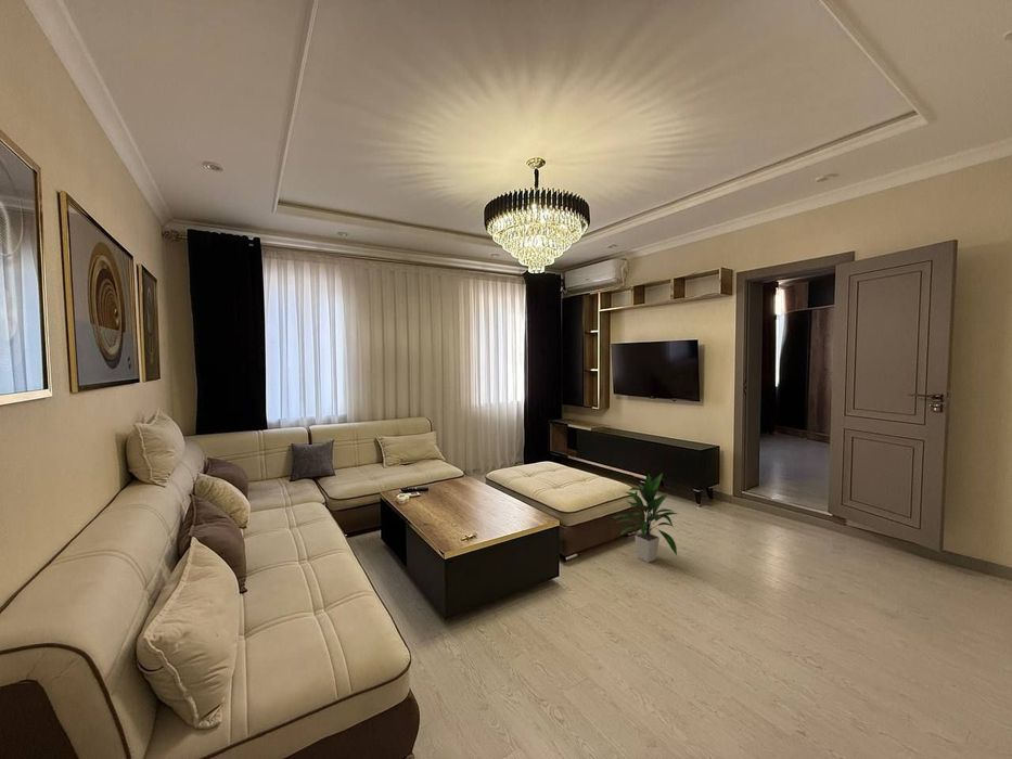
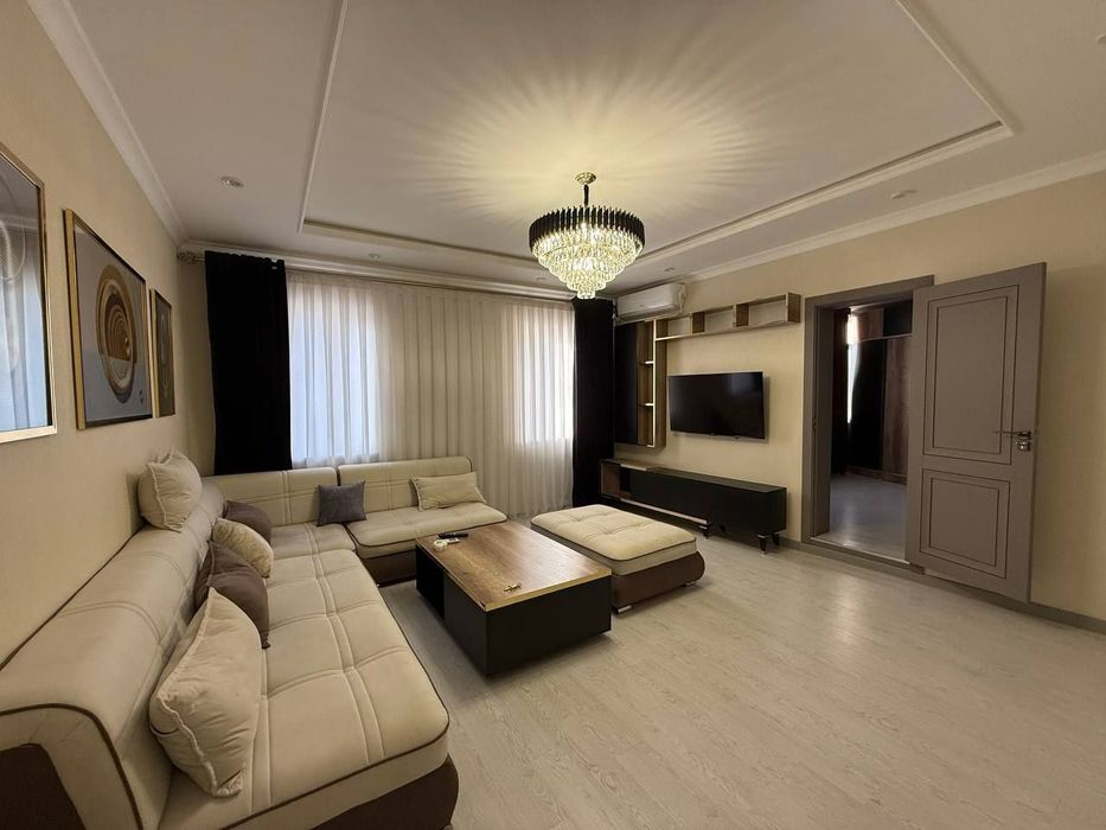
- indoor plant (649, 517)
